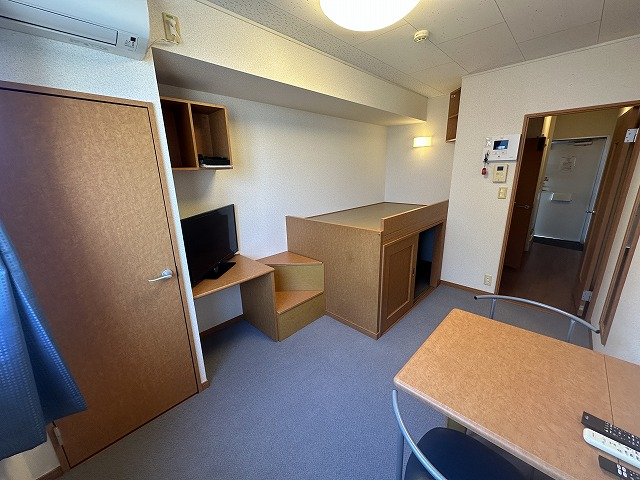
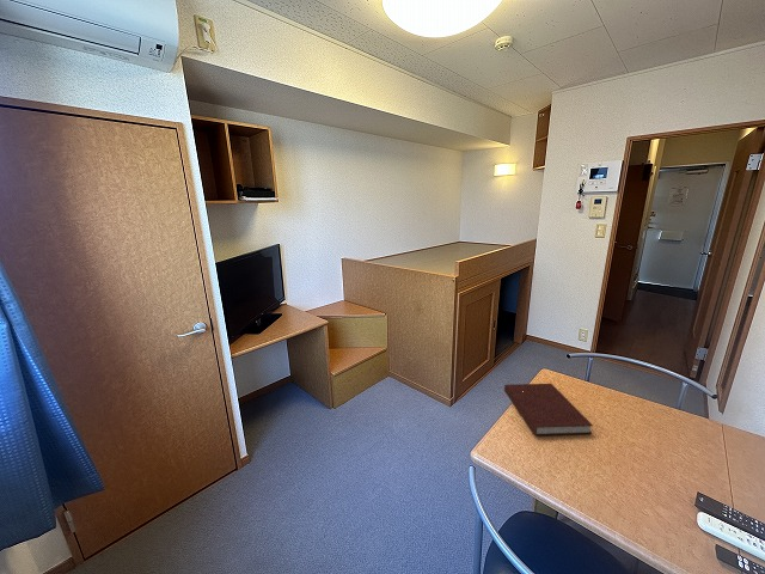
+ notebook (543, 407)
